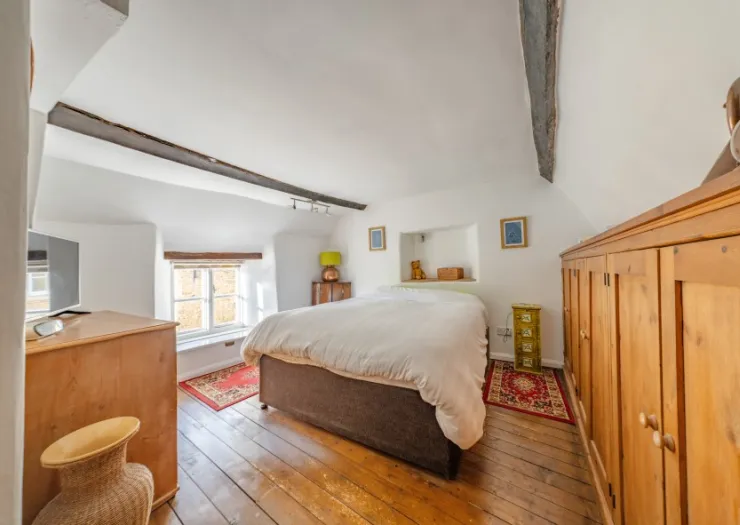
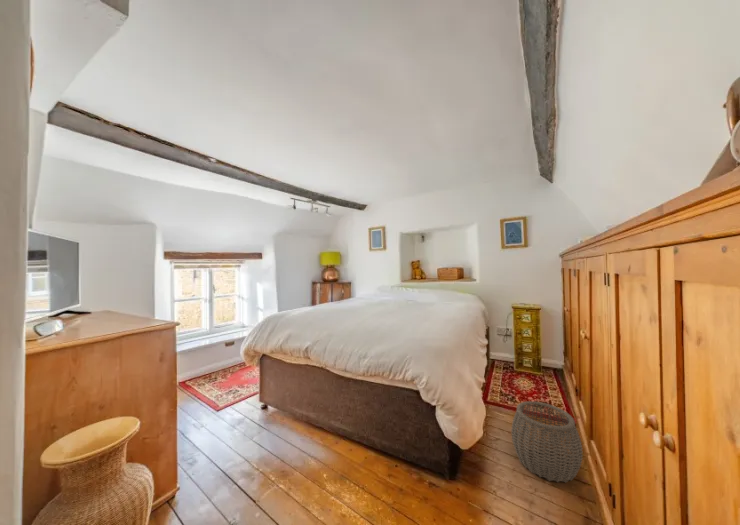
+ woven basket (544, 438)
